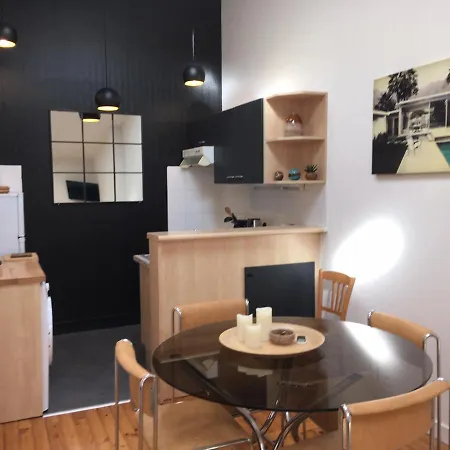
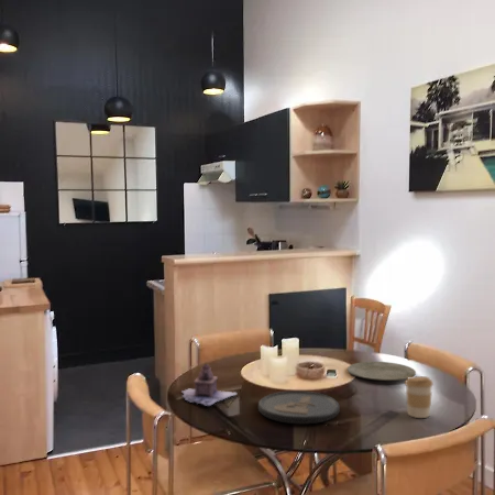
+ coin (298, 406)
+ plate (381, 371)
+ coffee cup (418, 395)
+ teapot (205, 380)
